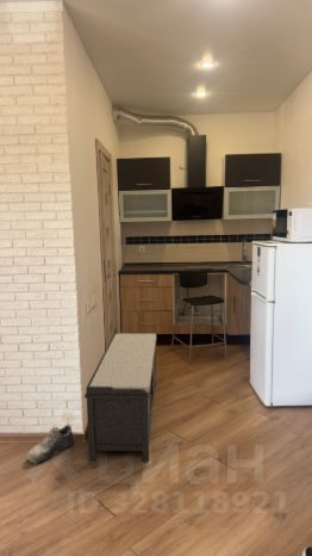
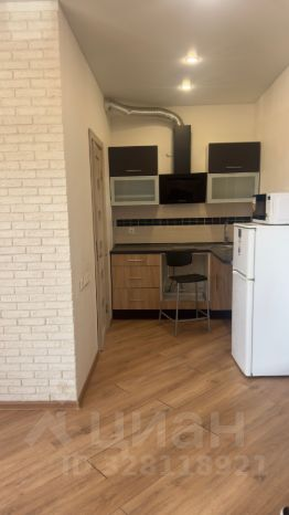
- shoe (50, 440)
- bench (127, 385)
